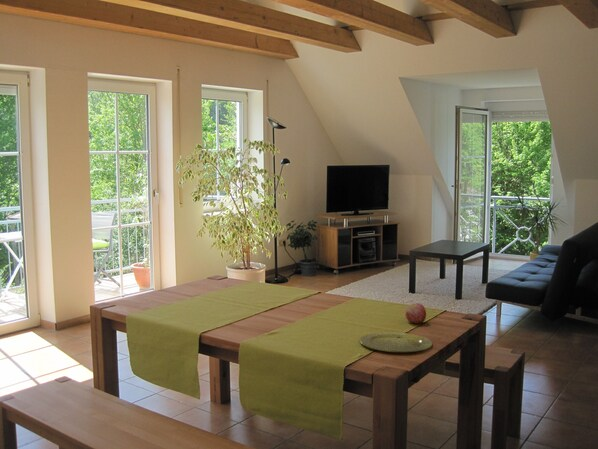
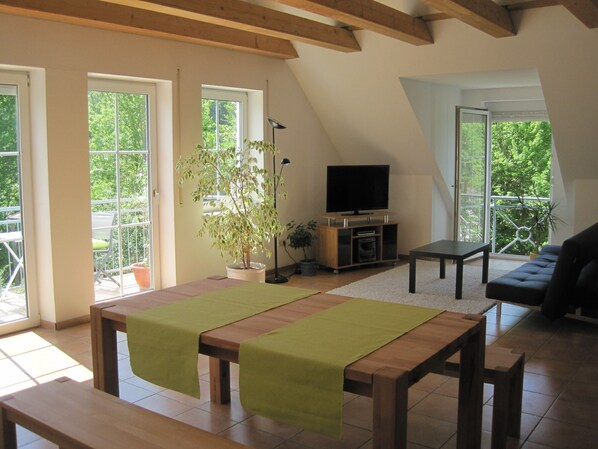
- plate (395, 342)
- apple (415, 312)
